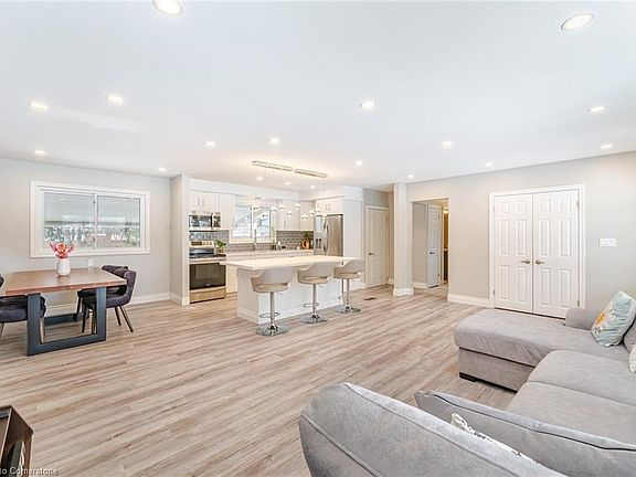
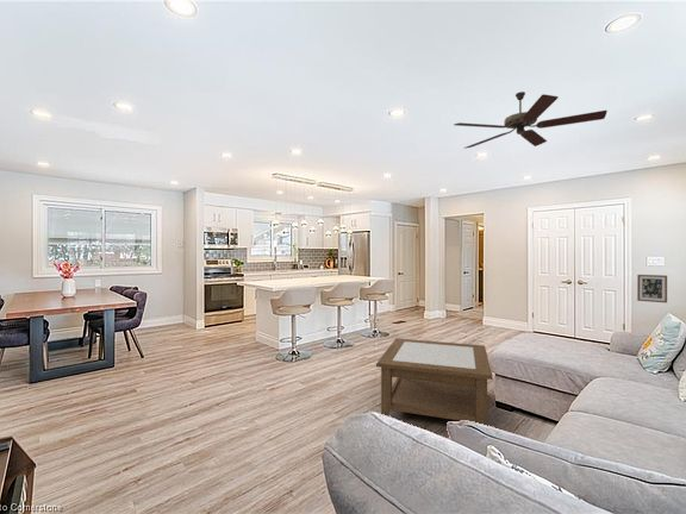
+ wall art (651, 288)
+ coffee table (435, 378)
+ ceiling fan (525, 112)
